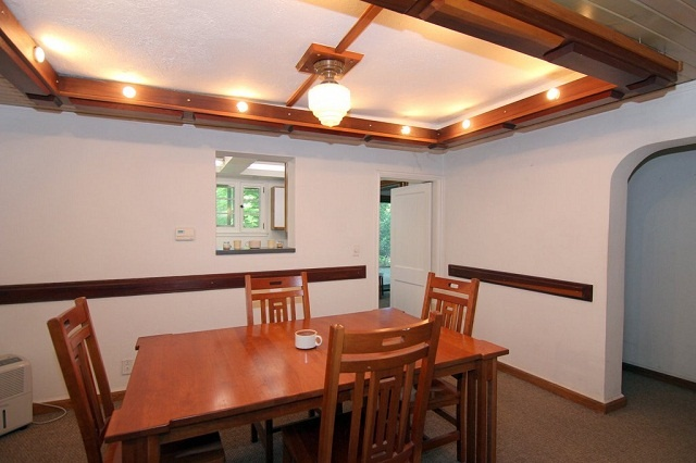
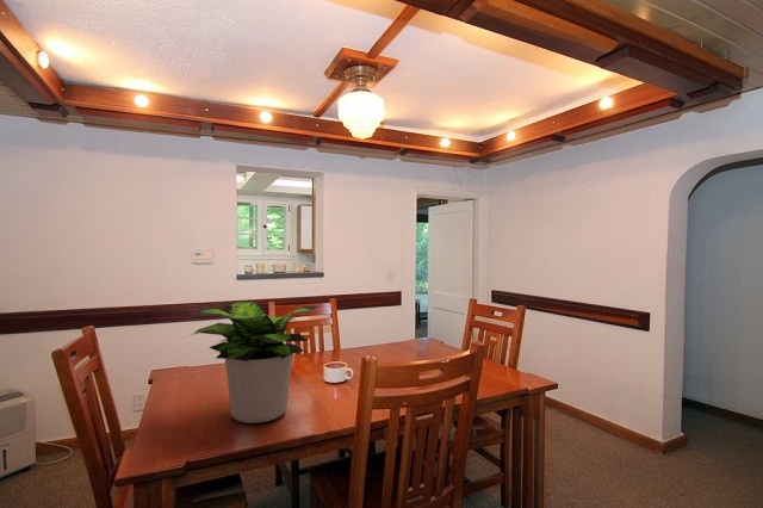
+ potted plant (254, 359)
